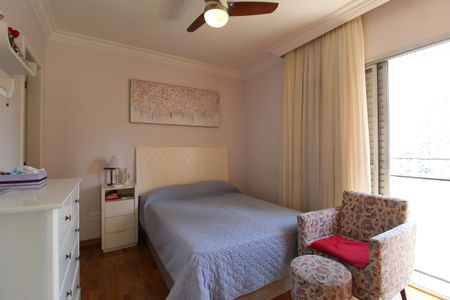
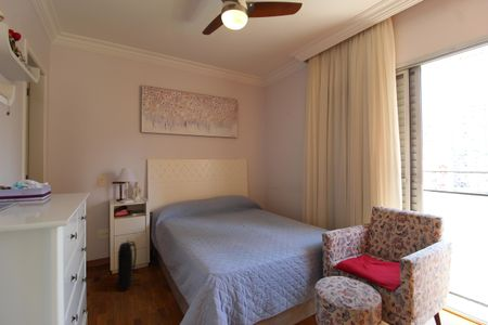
+ backpack (129, 261)
